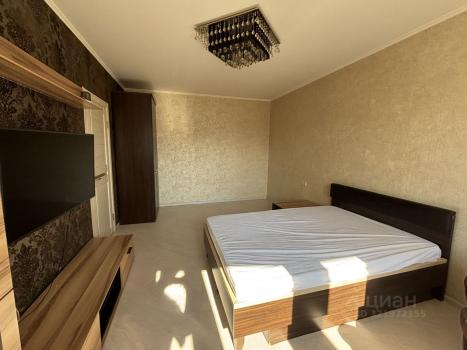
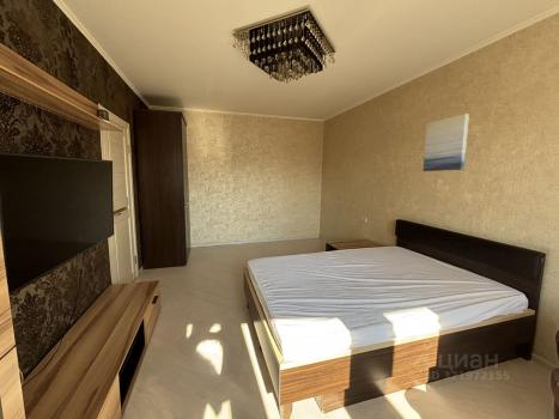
+ wall art (443, 145)
